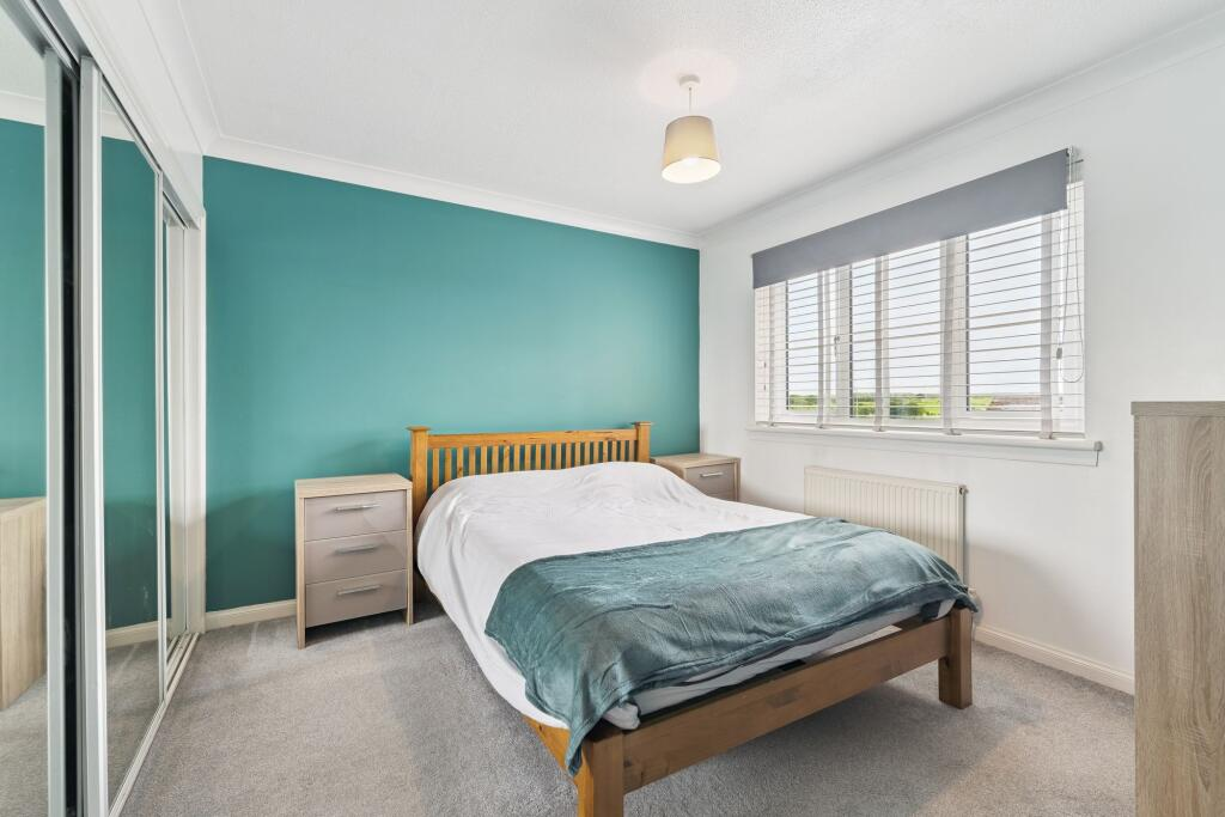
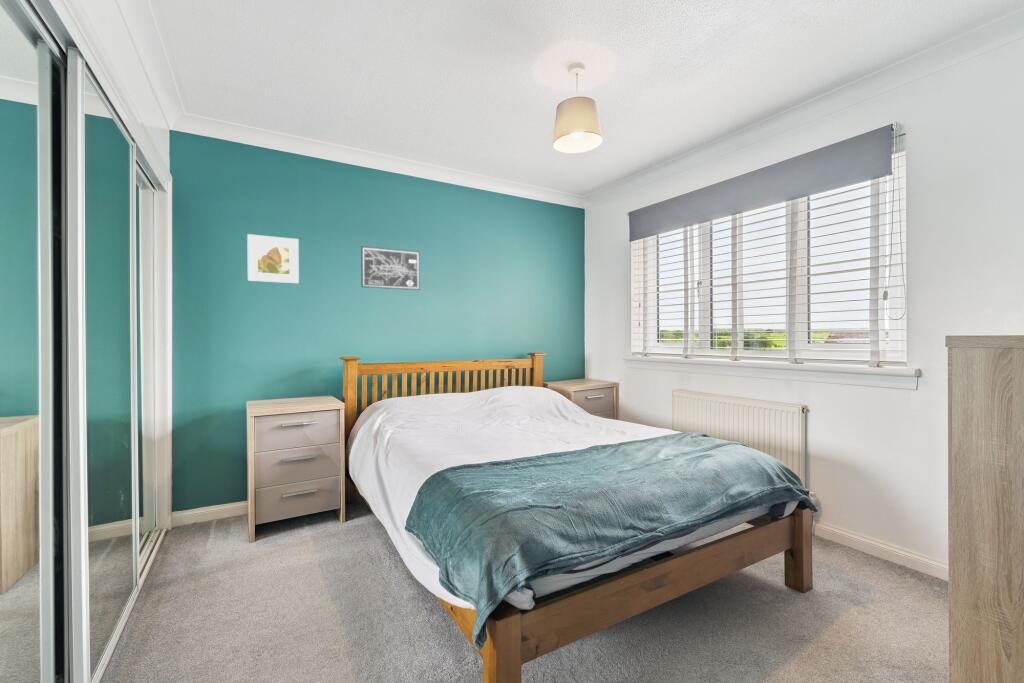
+ wall art (391, 268)
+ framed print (273, 259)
